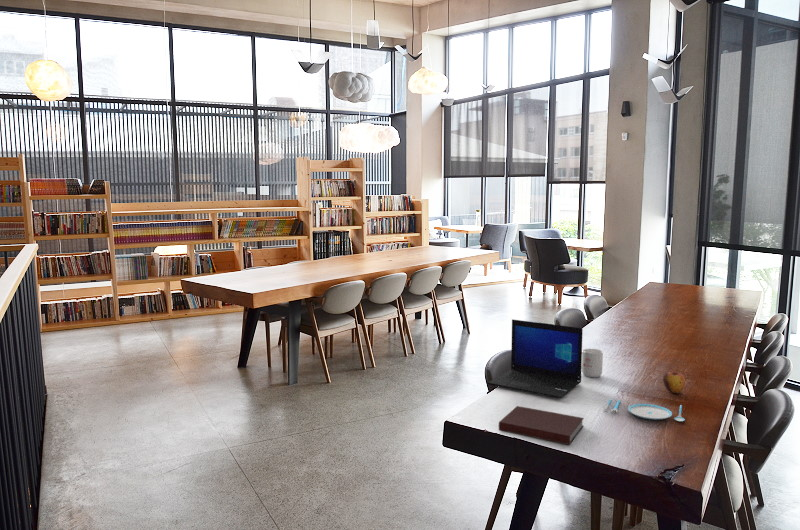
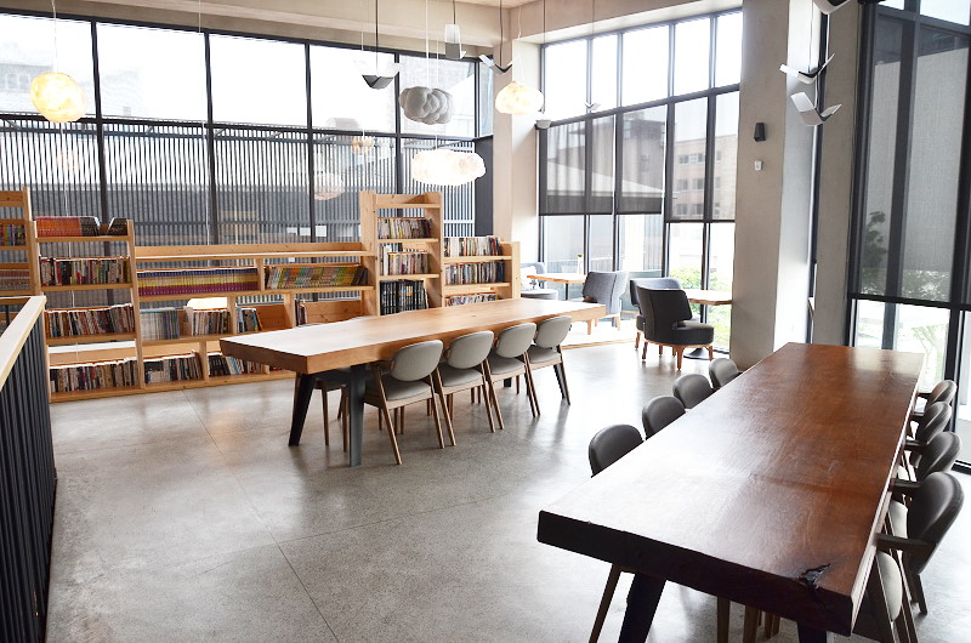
- notebook (541, 424)
- mug (588, 362)
- laptop (535, 356)
- plate (644, 409)
- apple (673, 382)
